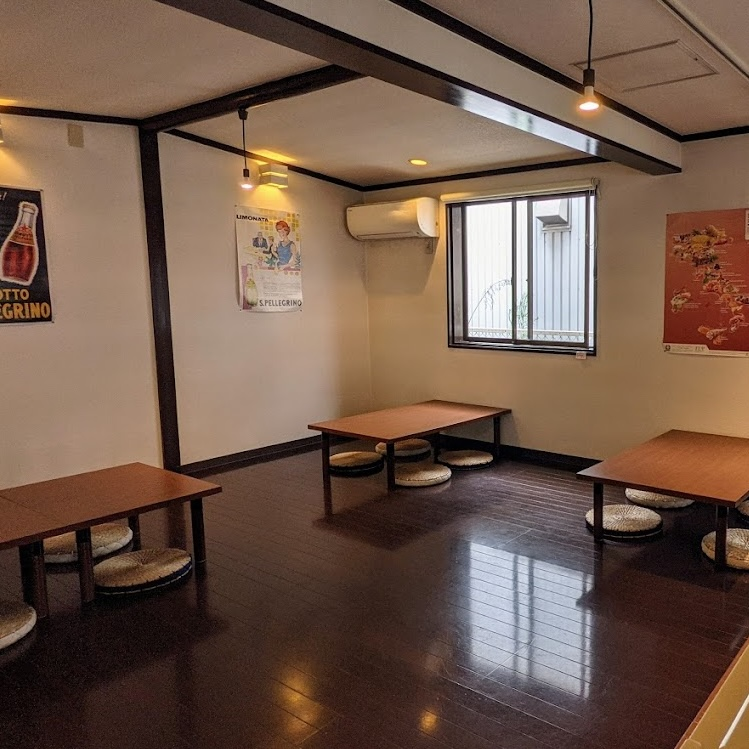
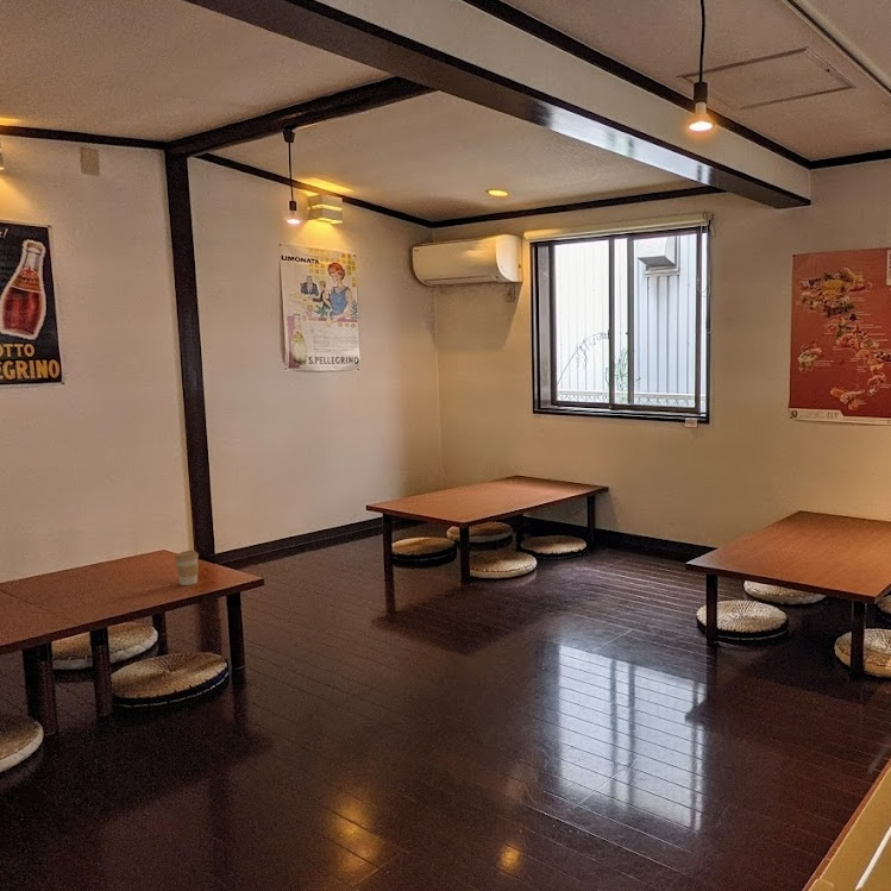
+ coffee cup (187, 567)
